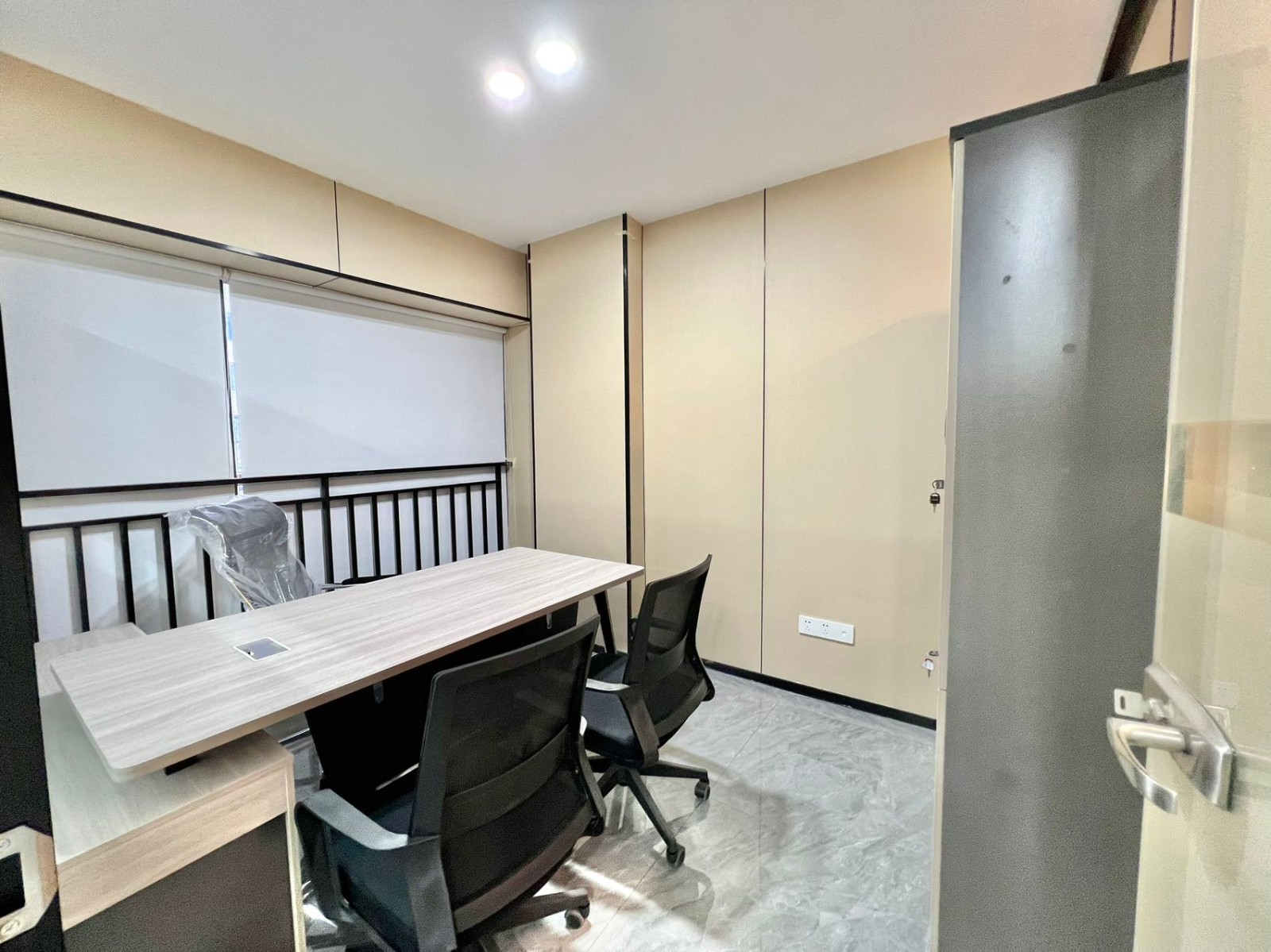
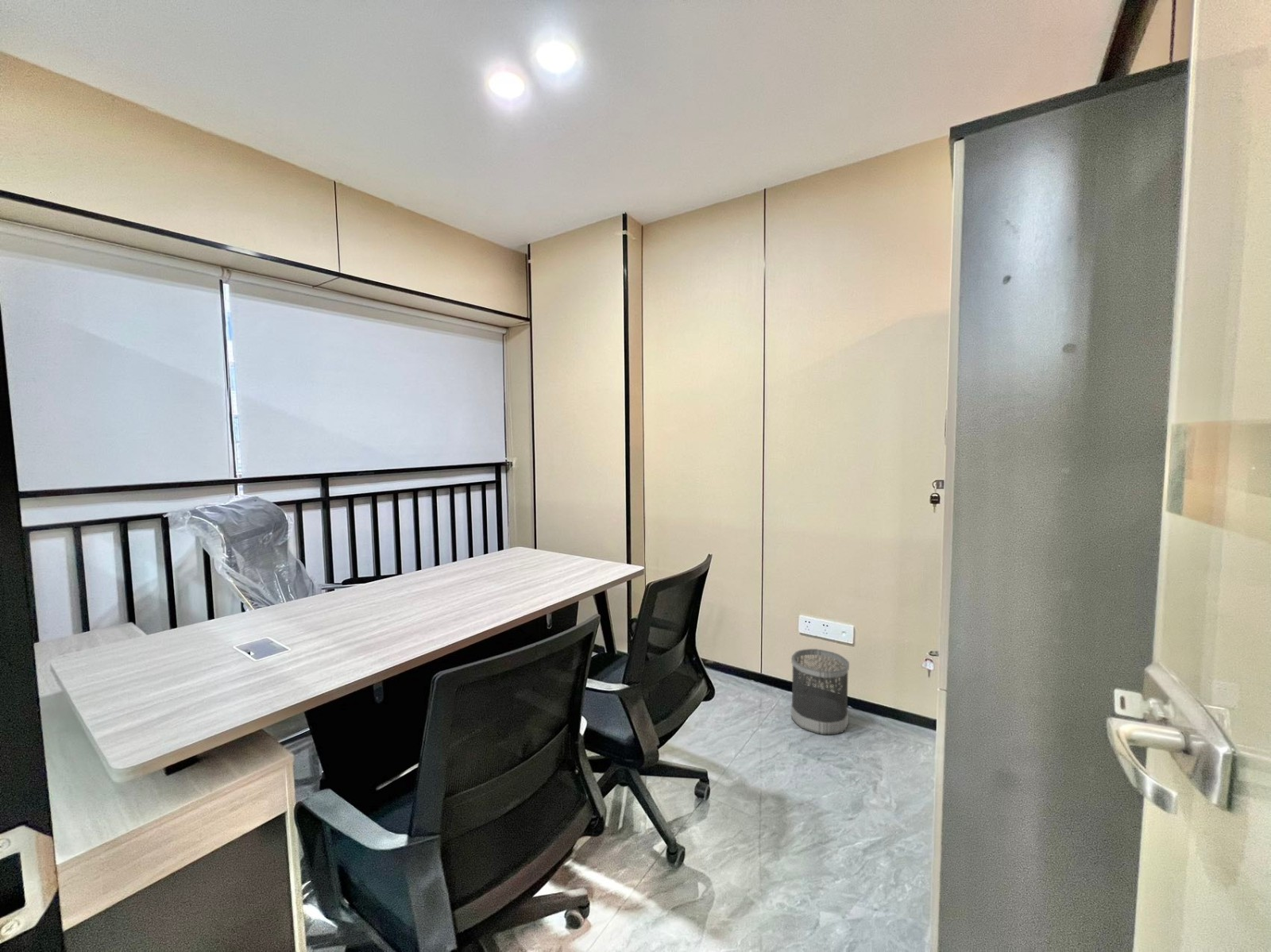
+ wastebasket (819, 689)
